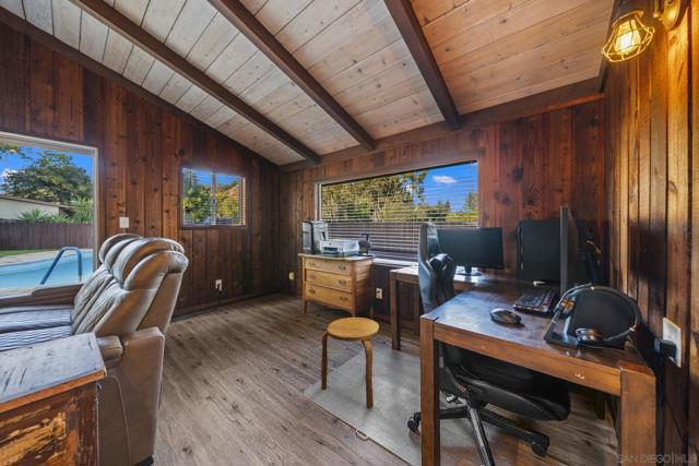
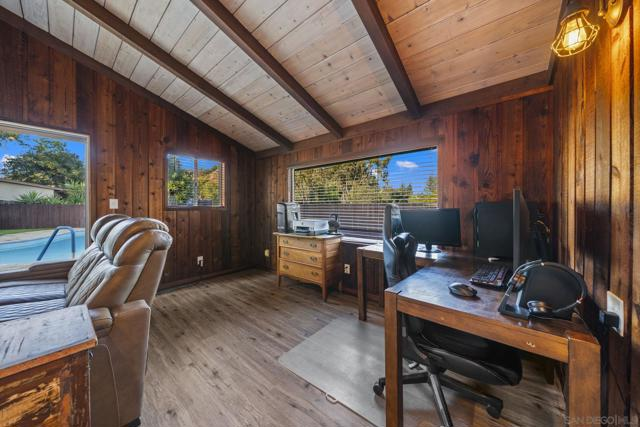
- stool (365, 355)
